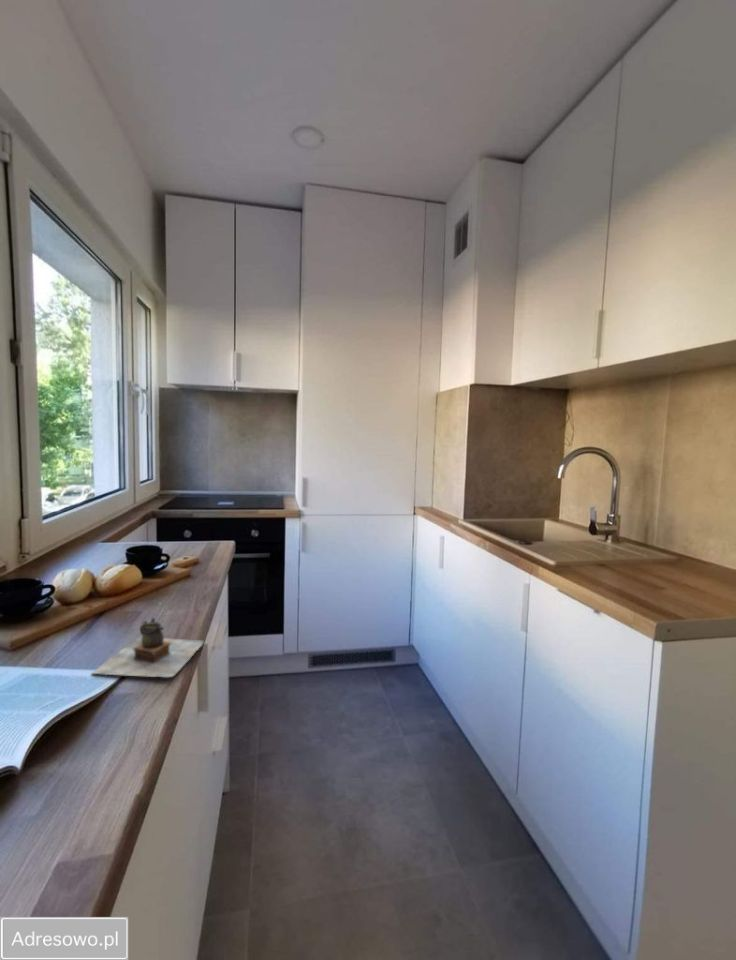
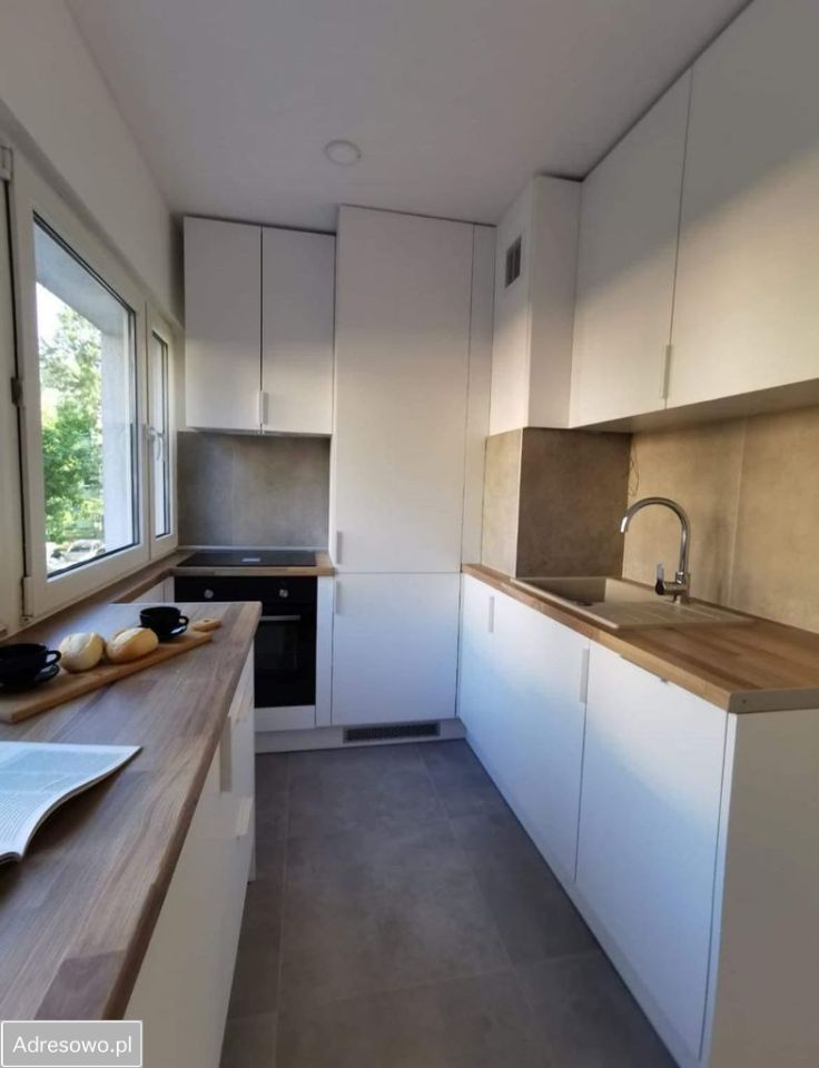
- teapot (152, 637)
